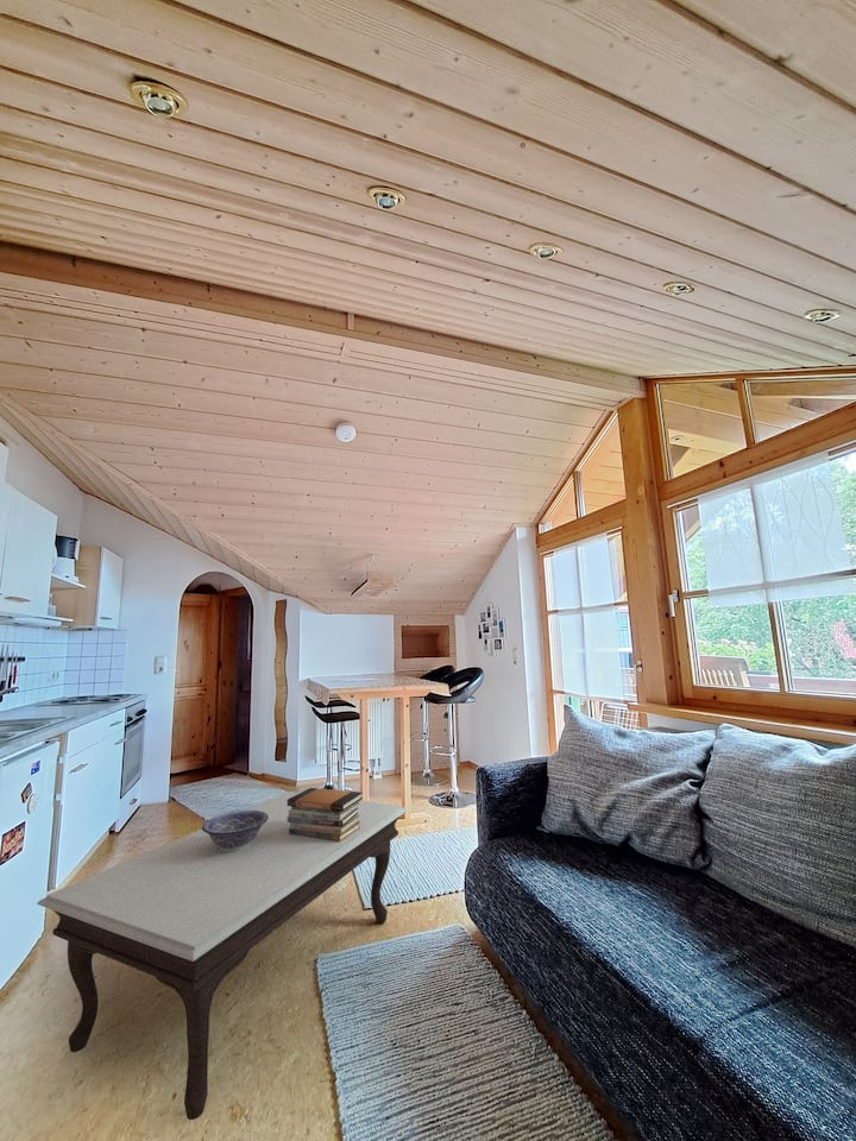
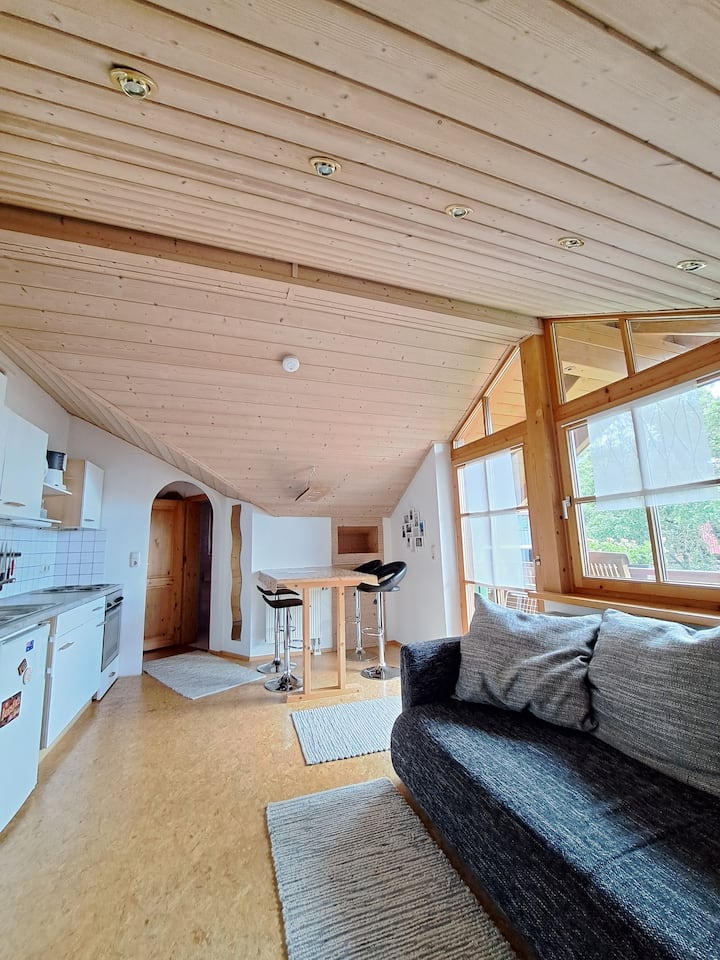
- book stack (325, 812)
- coffee table (257, 906)
- decorative bowl (235, 832)
